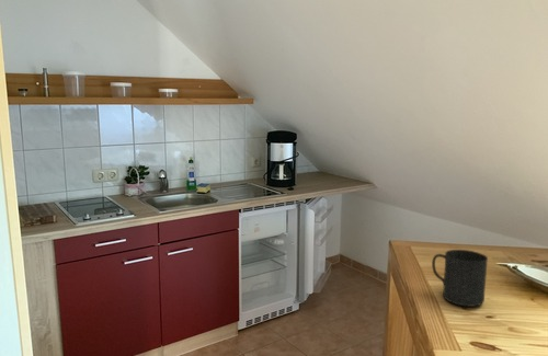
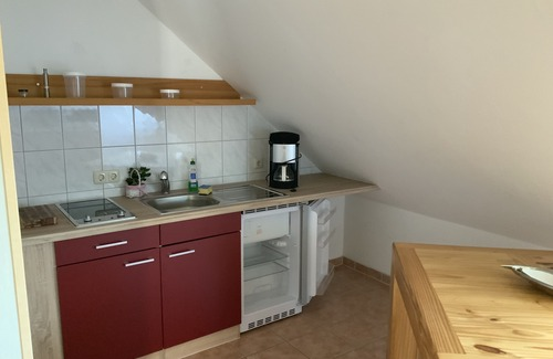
- mug (457, 276)
